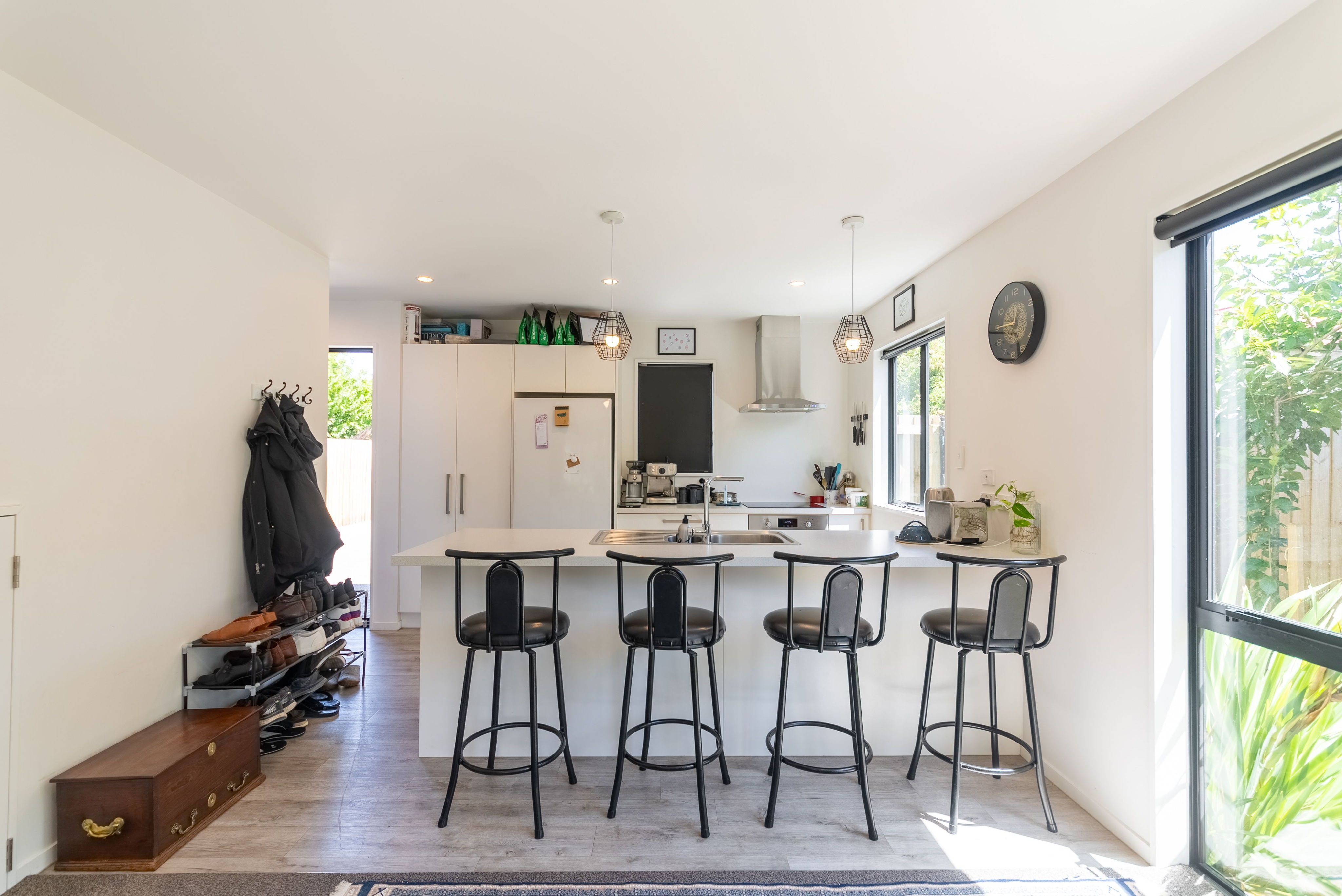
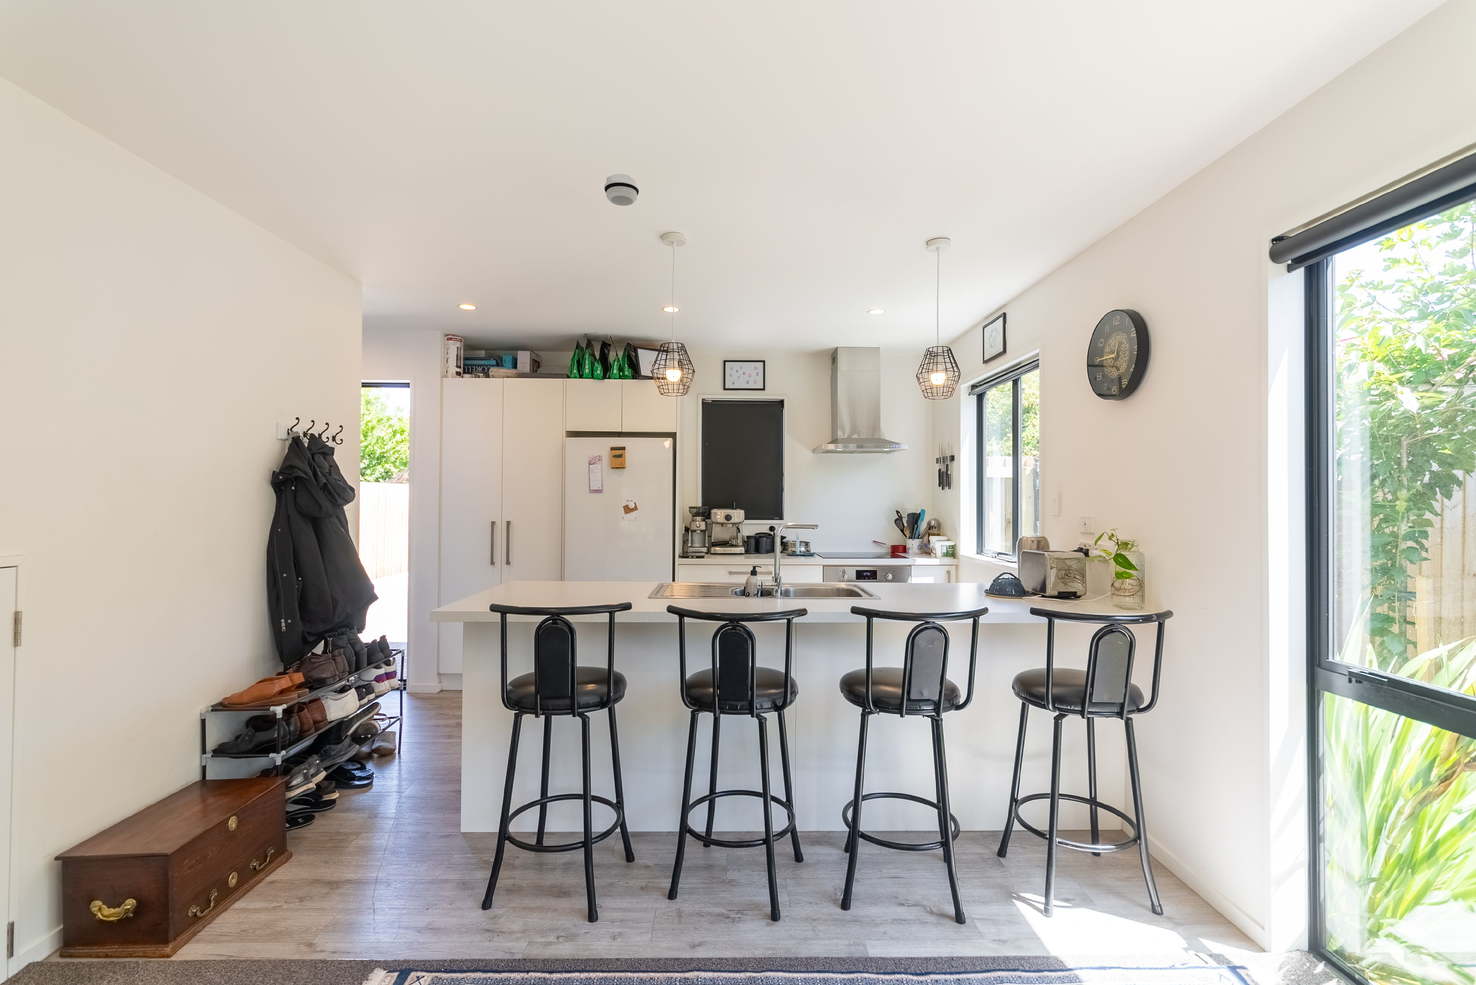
+ smoke detector (621, 190)
